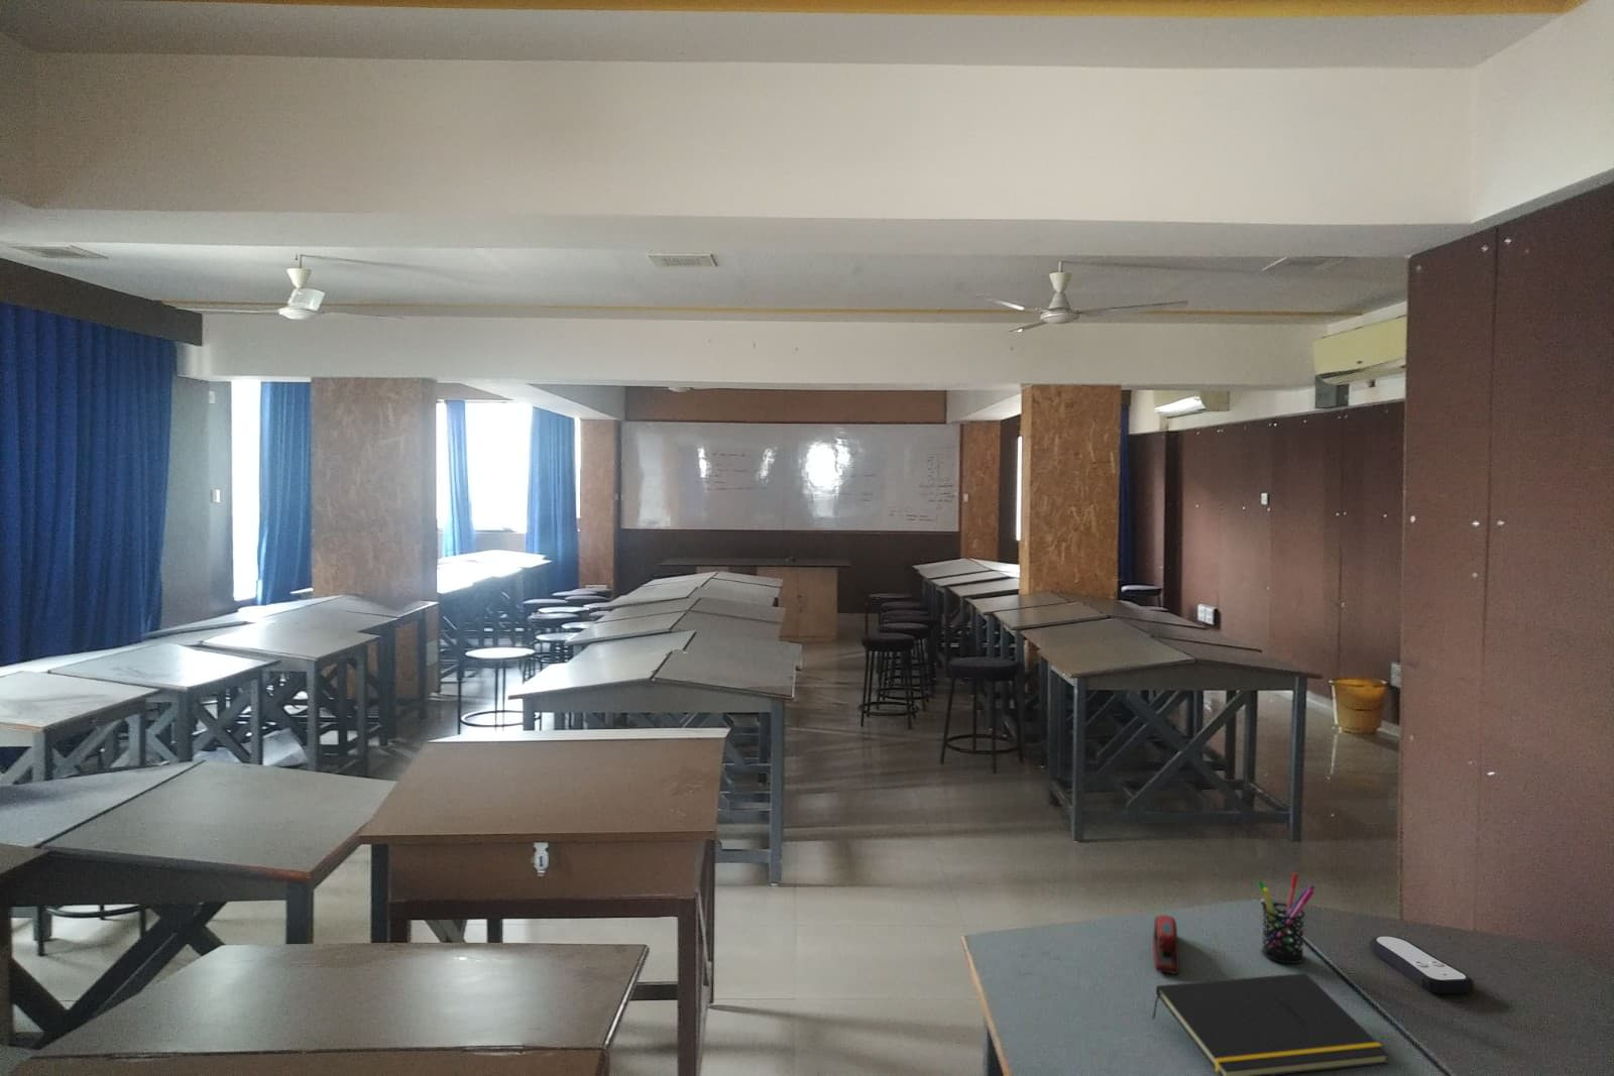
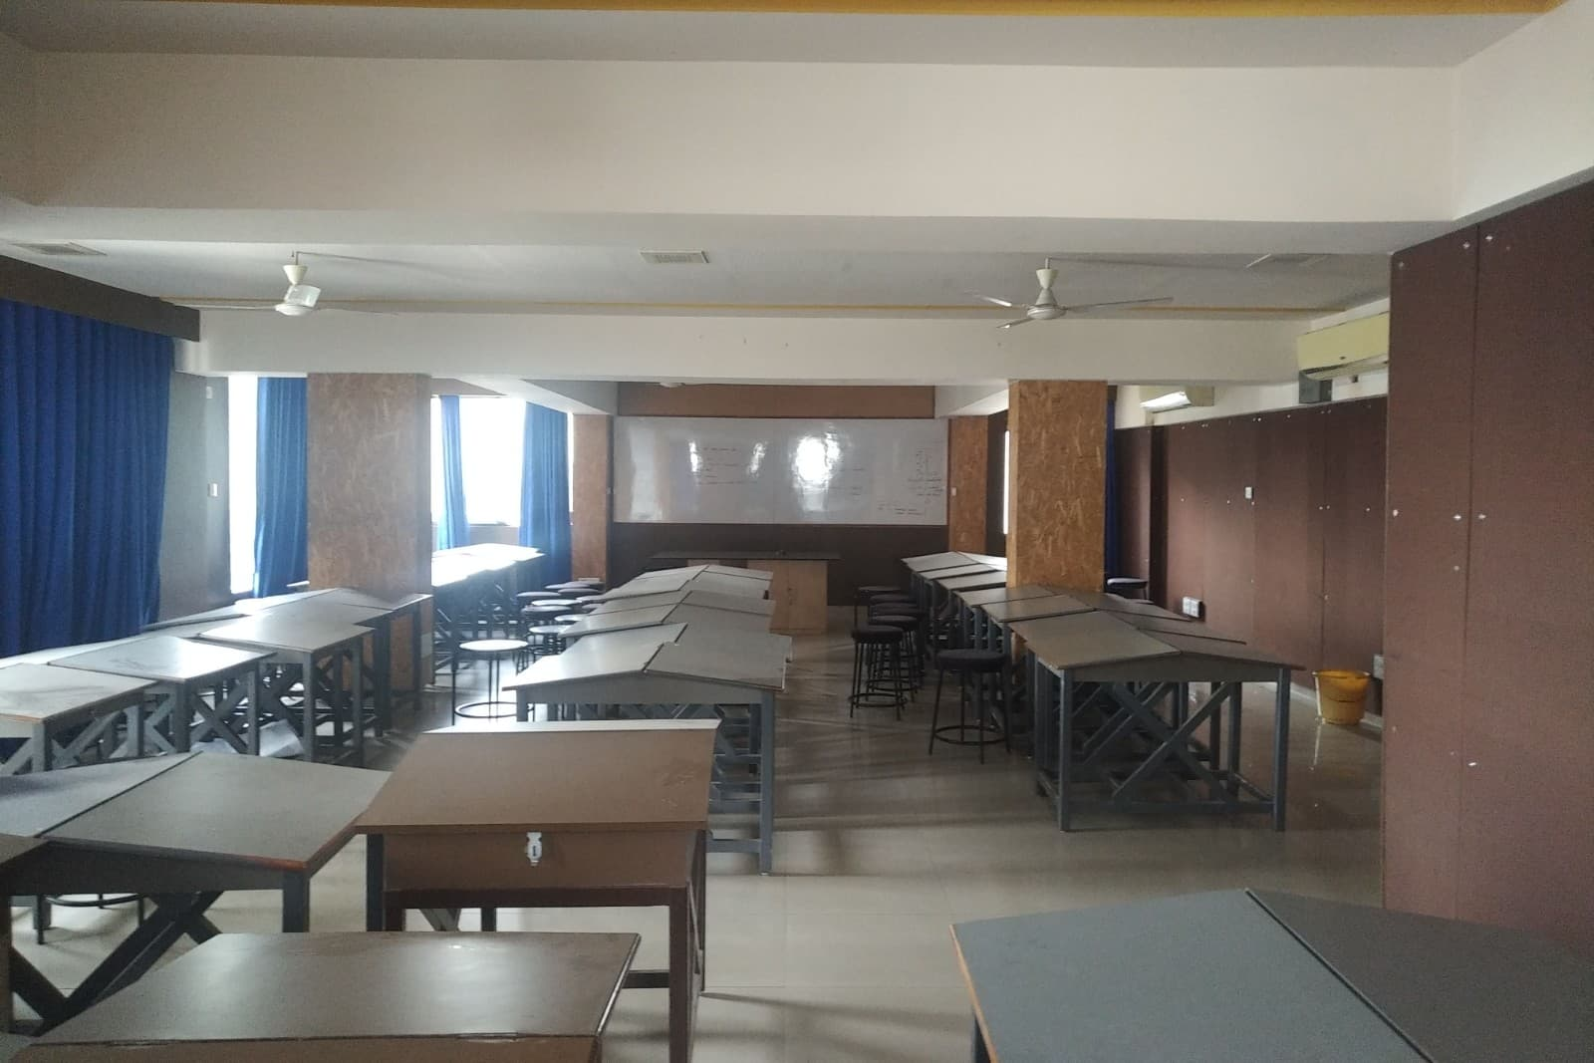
- stapler (1165, 935)
- remote control (1416, 962)
- pen holder (1280, 913)
- notepad (1267, 1022)
